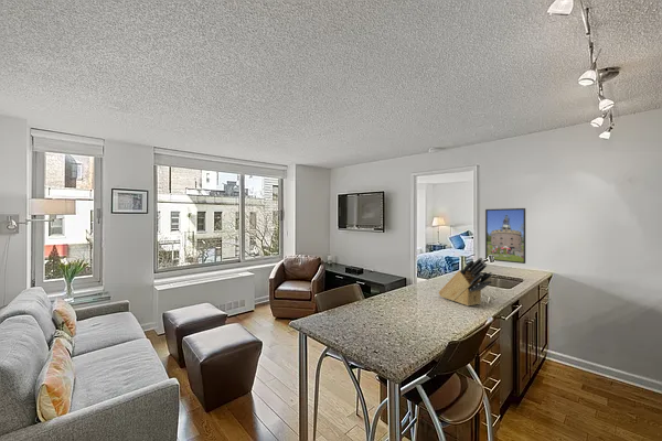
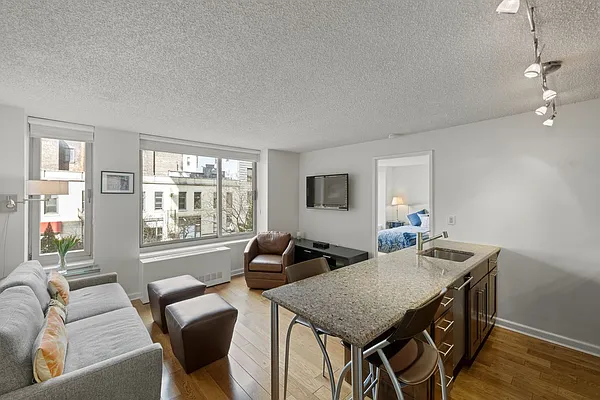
- knife block (463, 279)
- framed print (504, 235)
